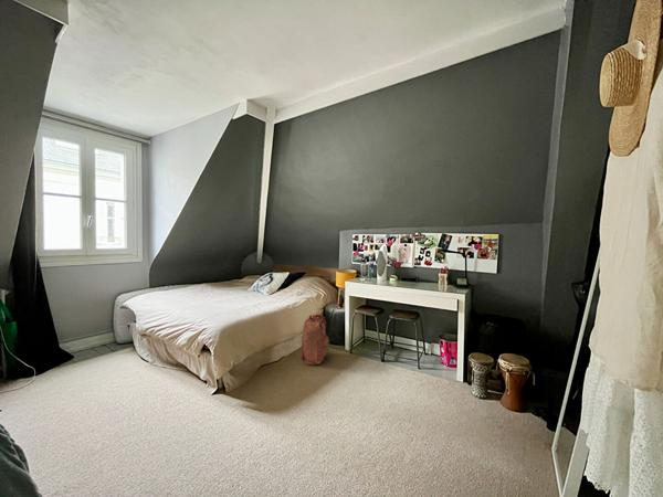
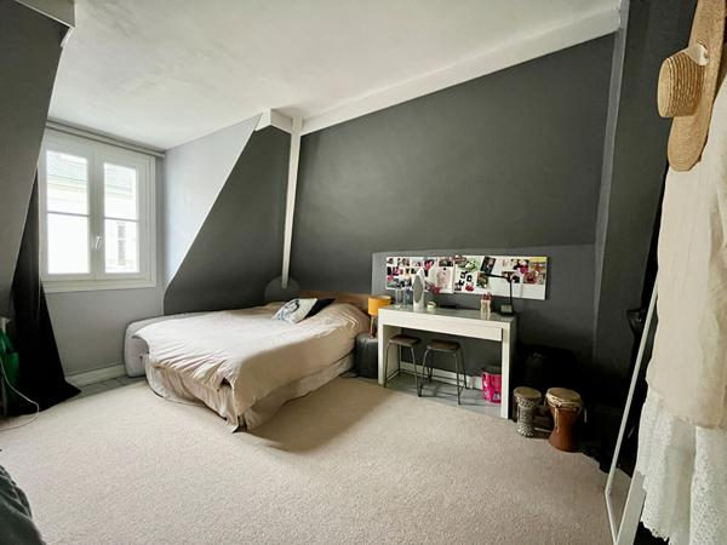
- backpack (313, 337)
